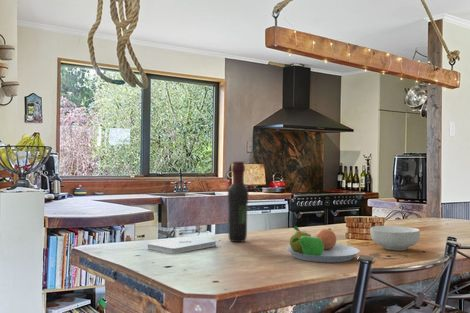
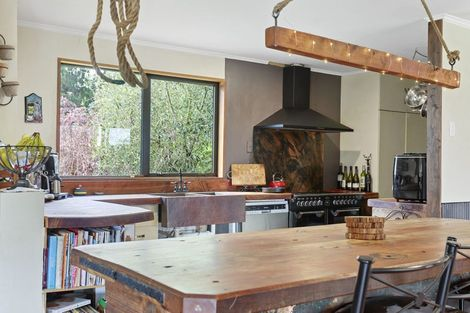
- cereal bowl (394, 238)
- wine bottle (238, 201)
- fruit bowl (319, 242)
- notepad (183, 244)
